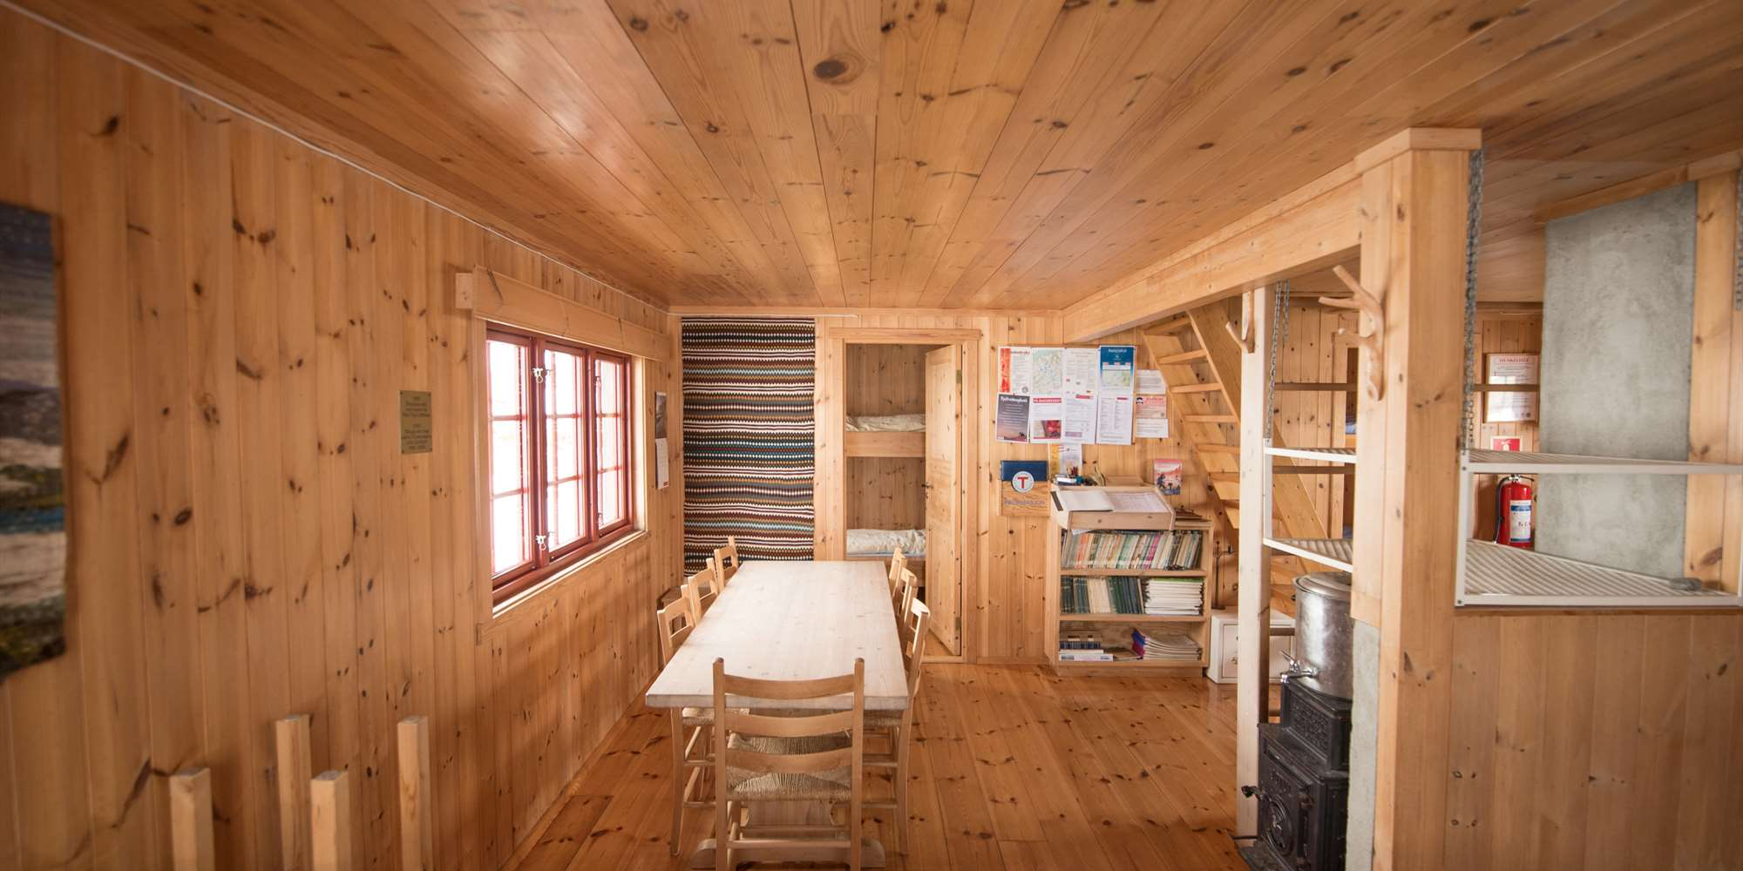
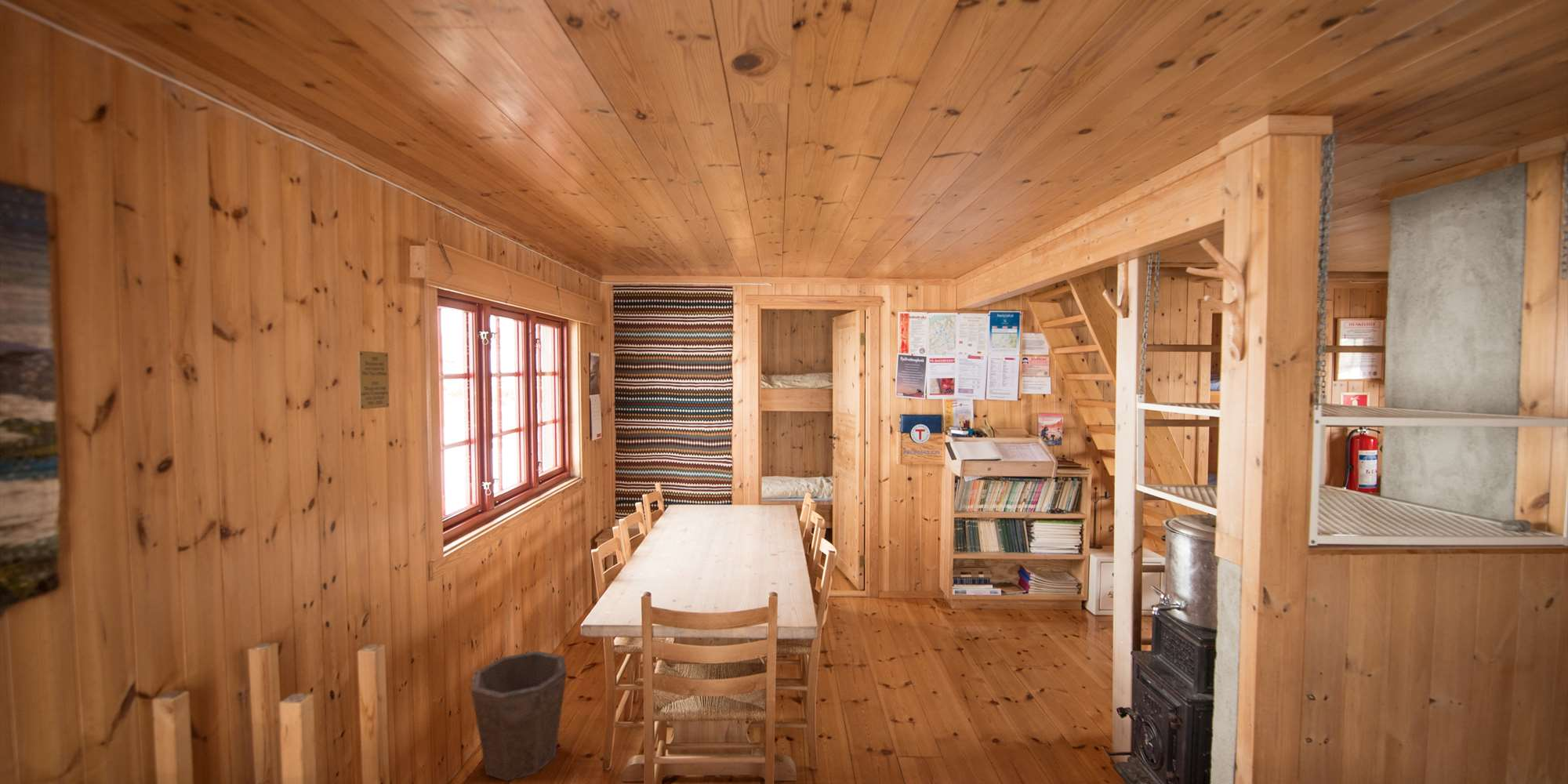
+ waste bin (521, 715)
